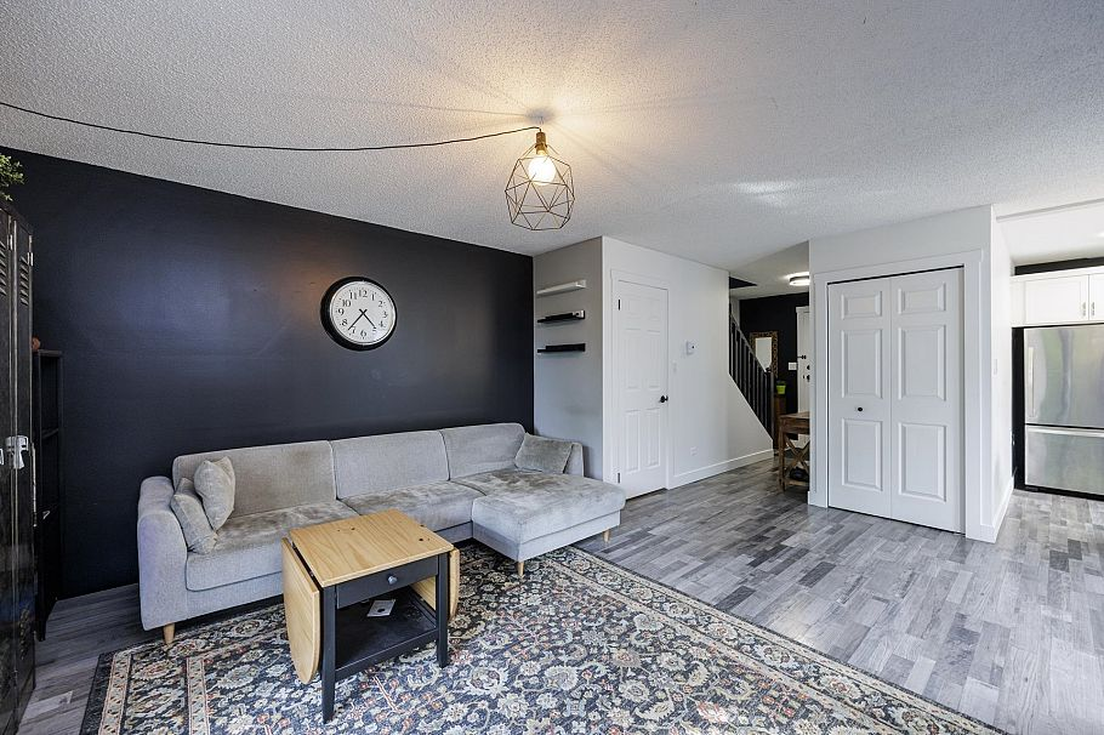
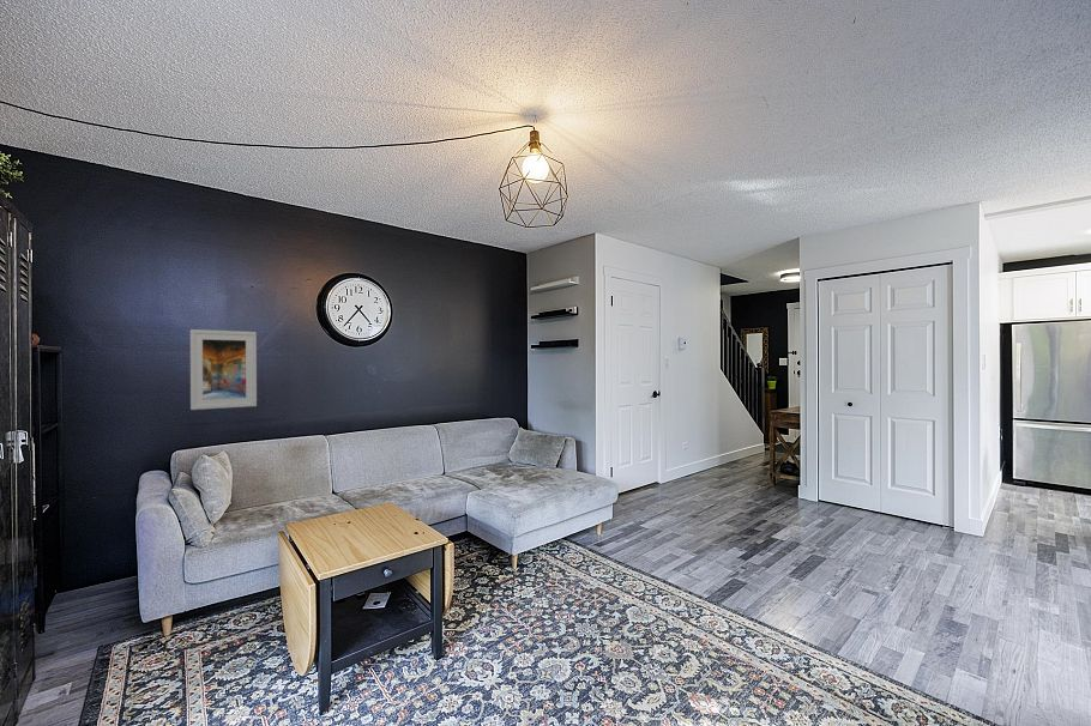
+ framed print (224, 369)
